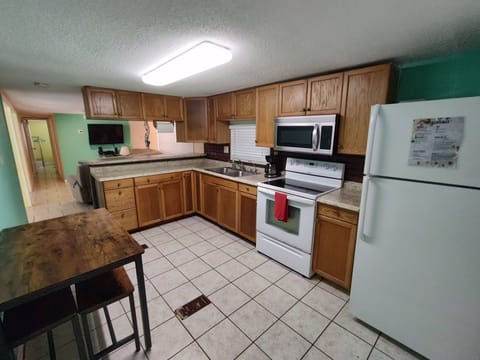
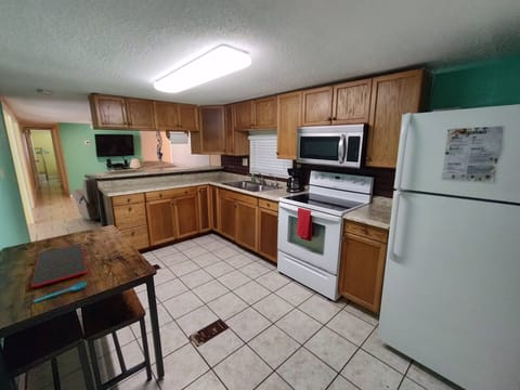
+ spoon (62, 291)
+ cutting board (61, 262)
